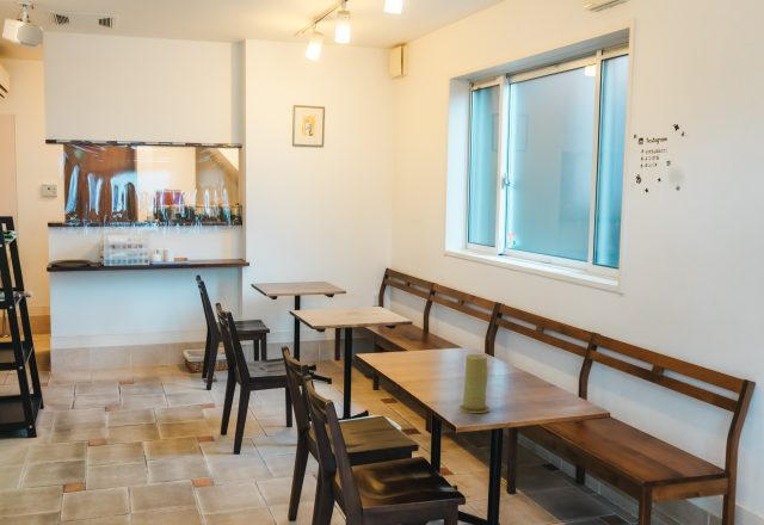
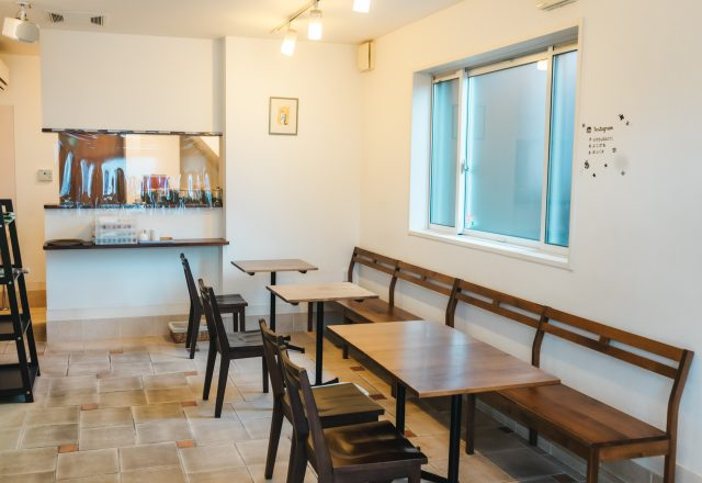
- candle (475, 382)
